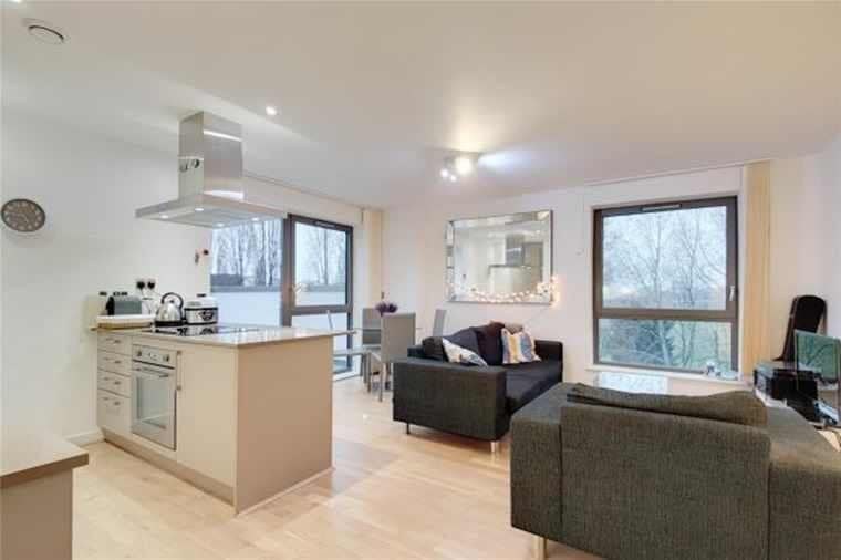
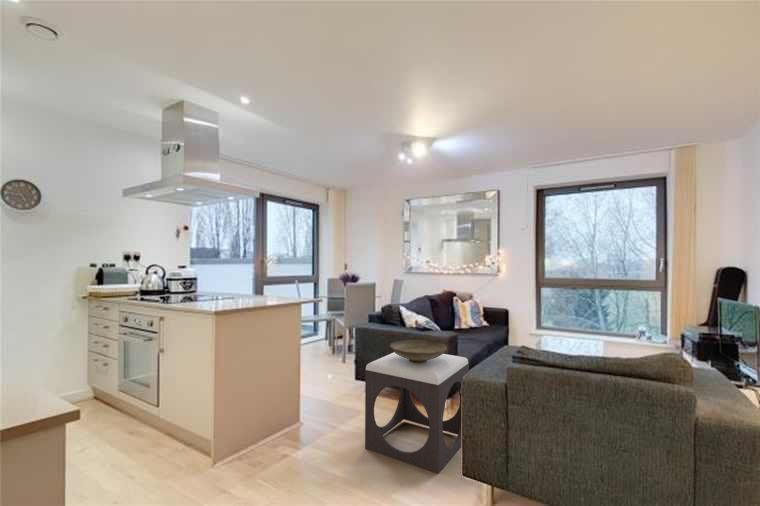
+ decorative bowl (418, 352)
+ footstool (419, 399)
